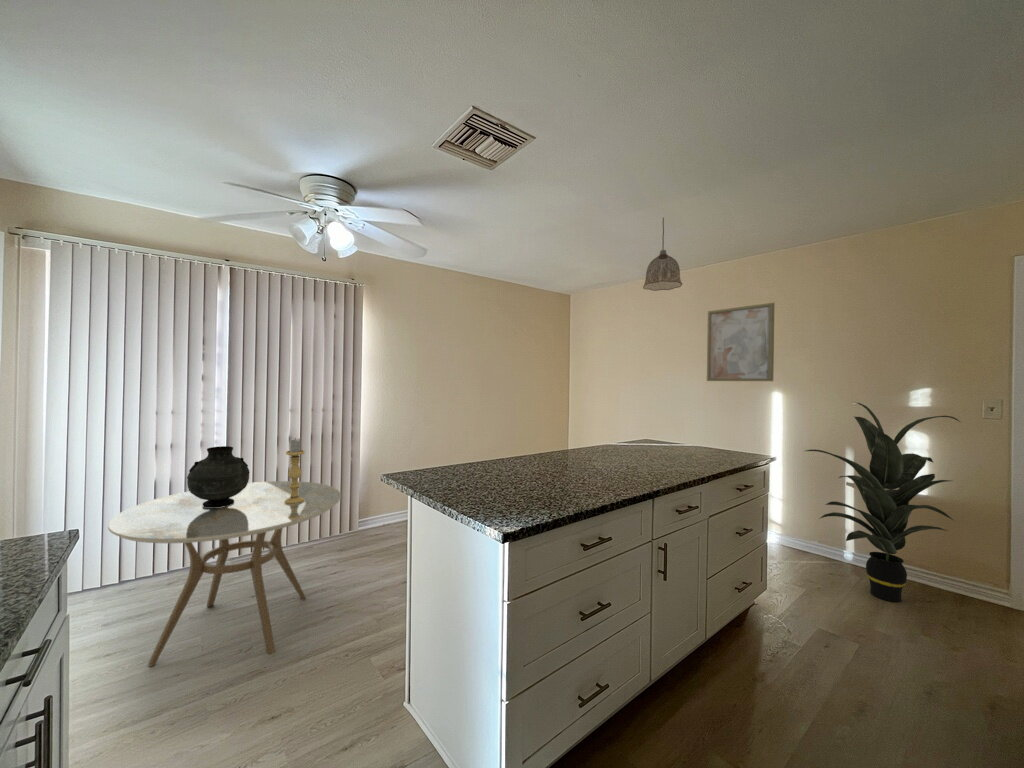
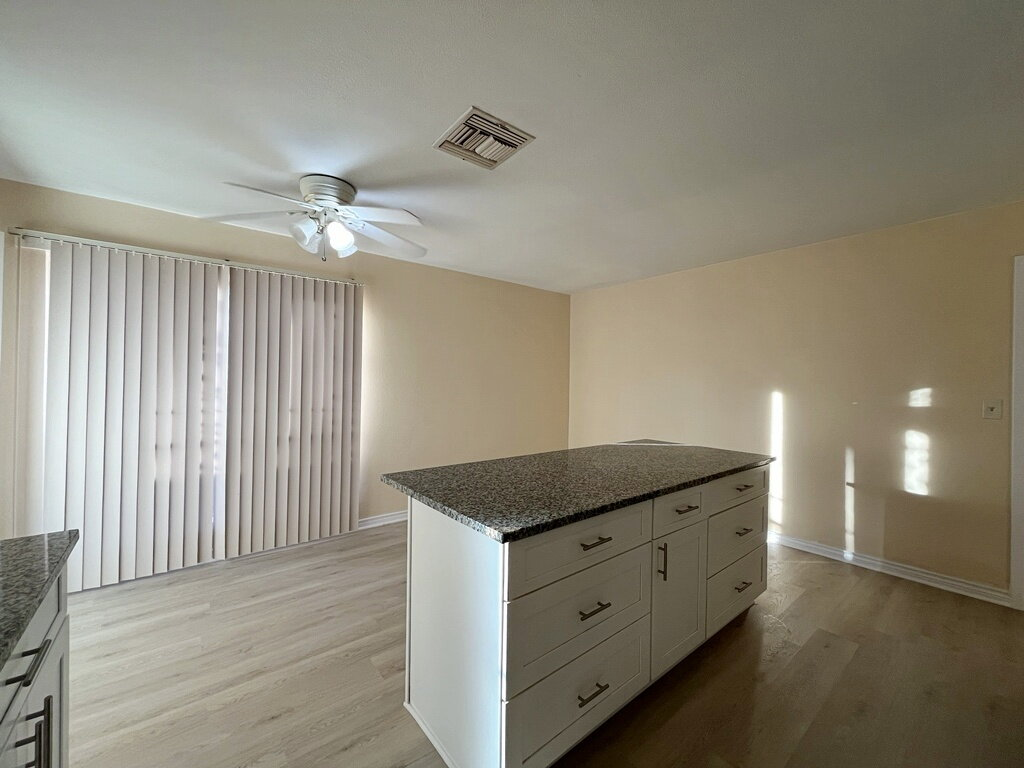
- pendant lamp (662, 252)
- indoor plant (879, 497)
- candle holder (294, 469)
- dining table (238, 564)
- vase (219, 475)
- wall art (738, 344)
